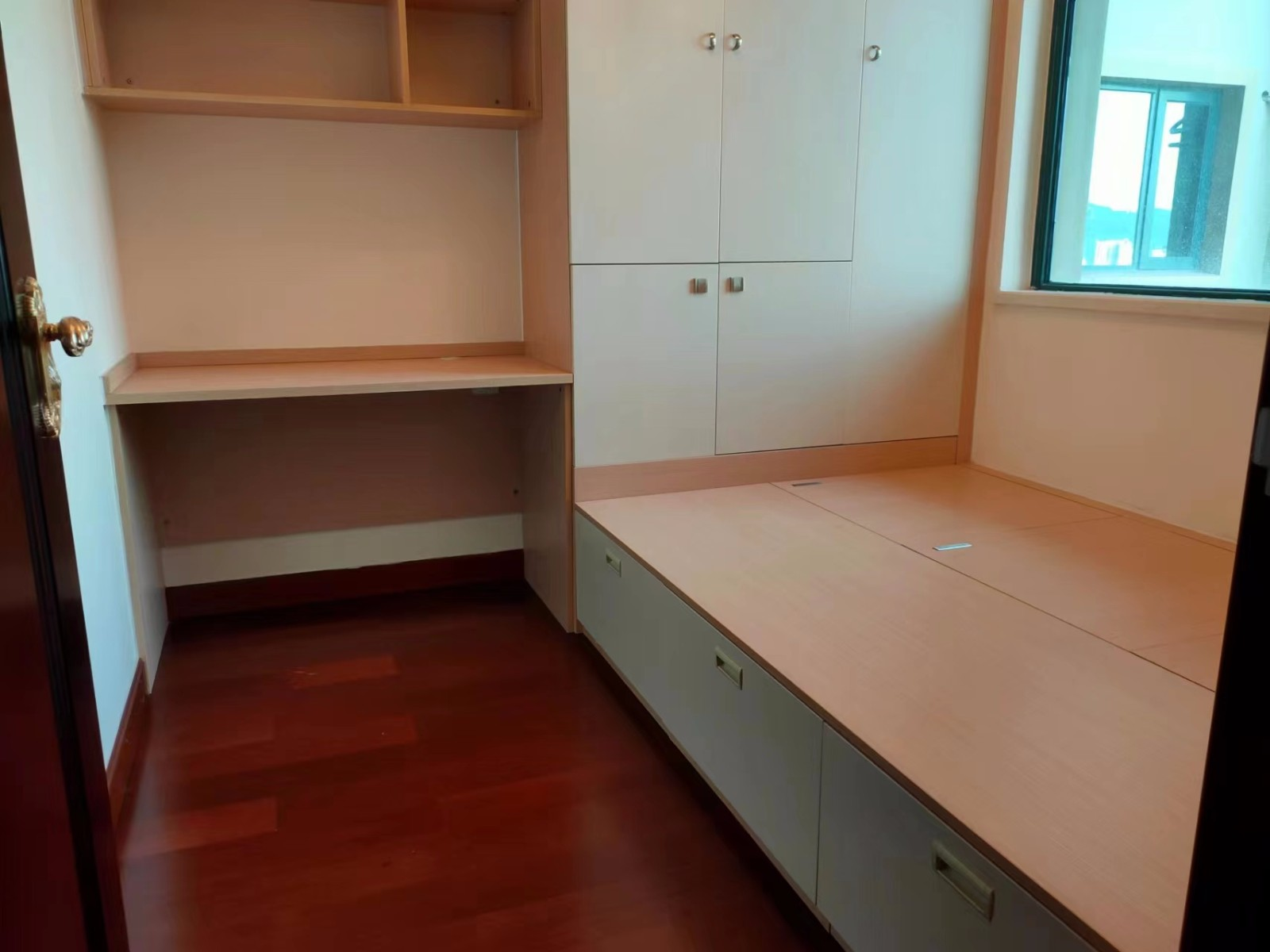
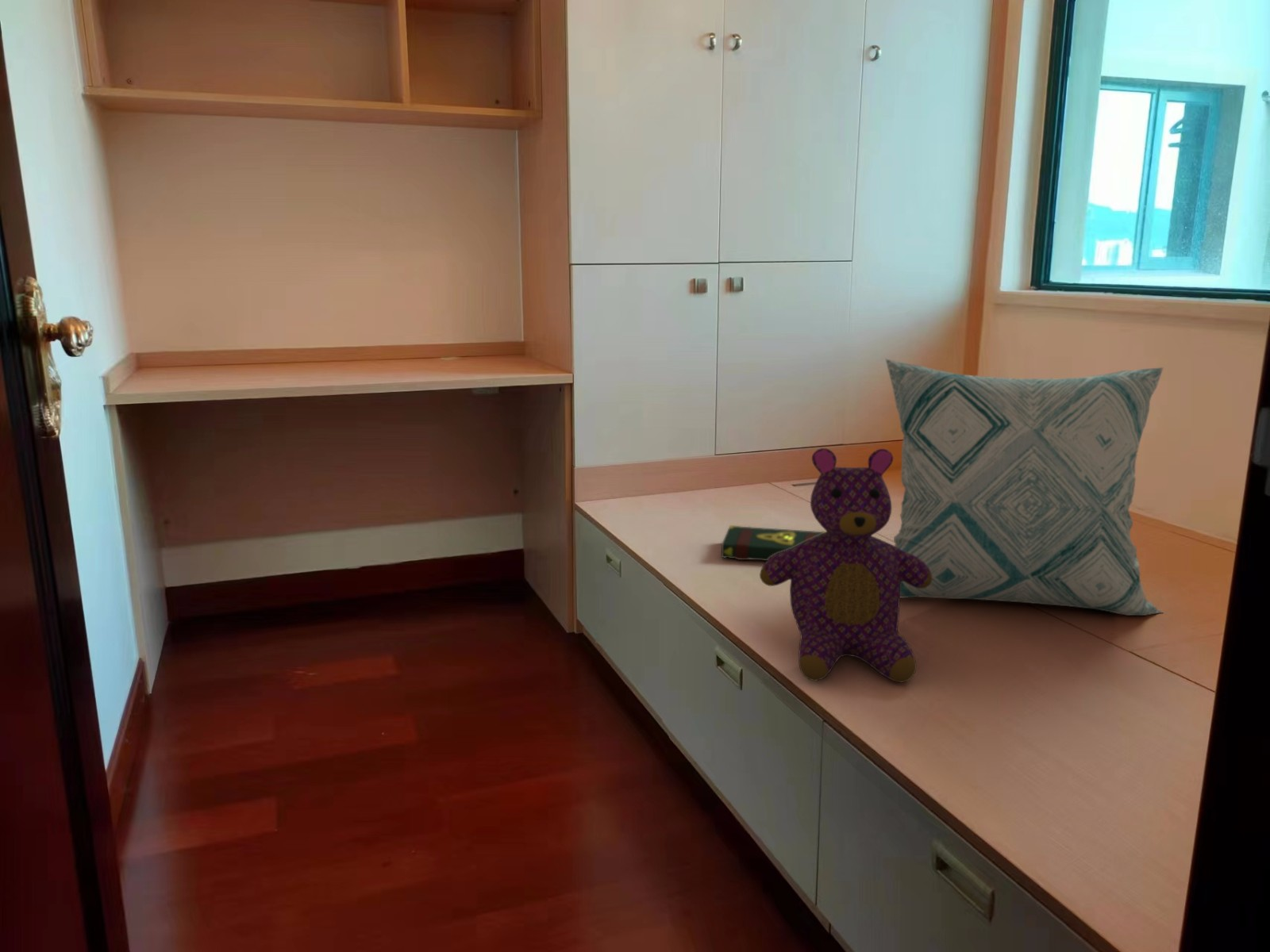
+ teddy bear (852, 559)
+ decorative pillow (1016, 482)
+ book (777, 545)
